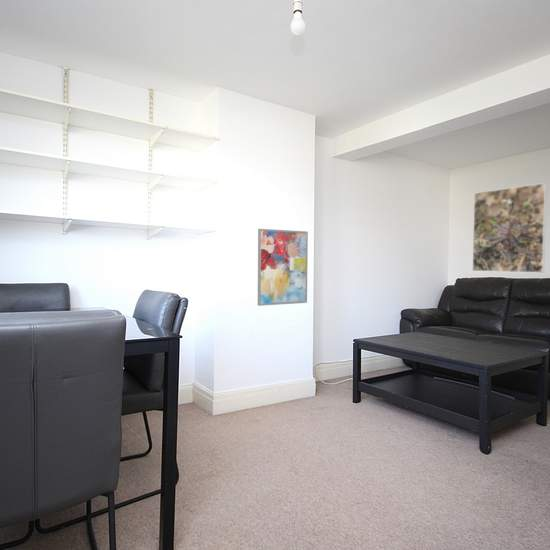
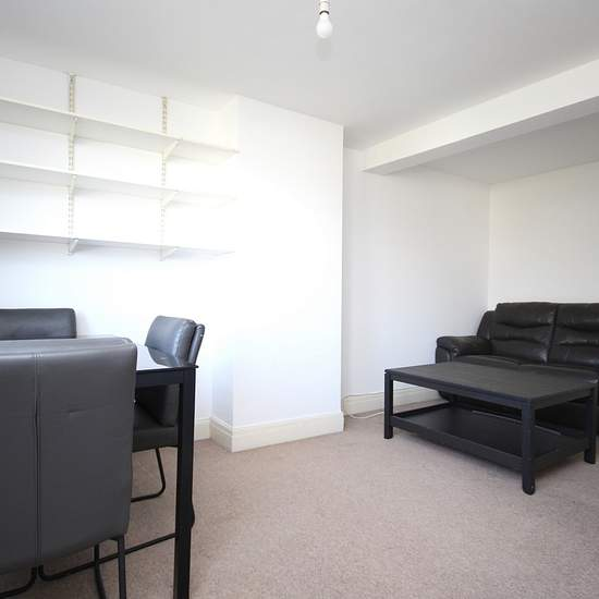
- wall art (283, 267)
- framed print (506, 230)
